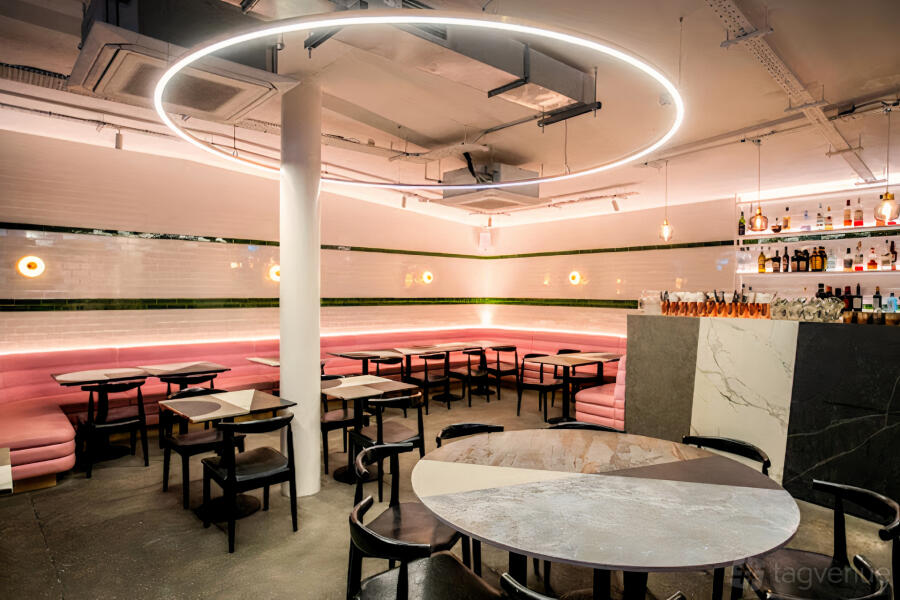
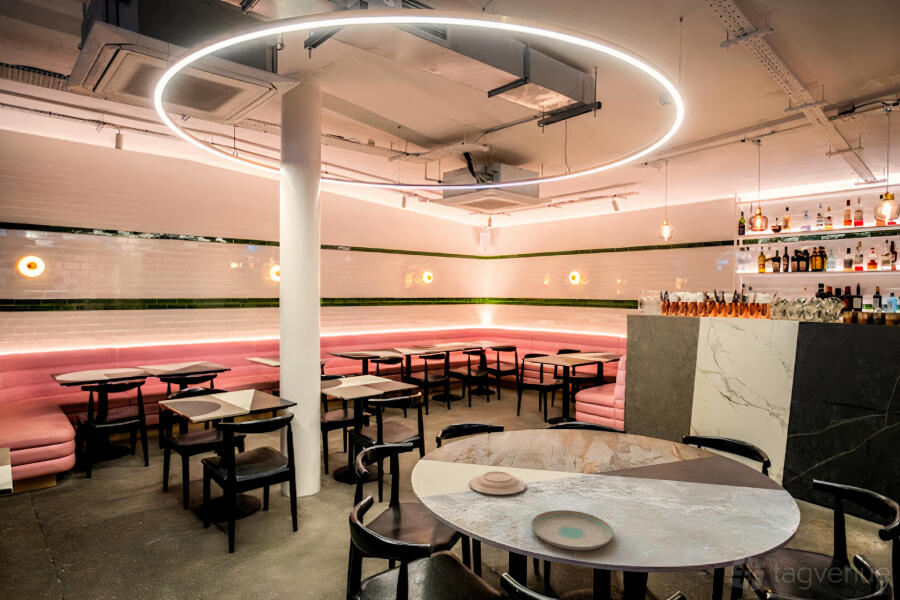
+ plate (571, 530)
+ plate (497, 480)
